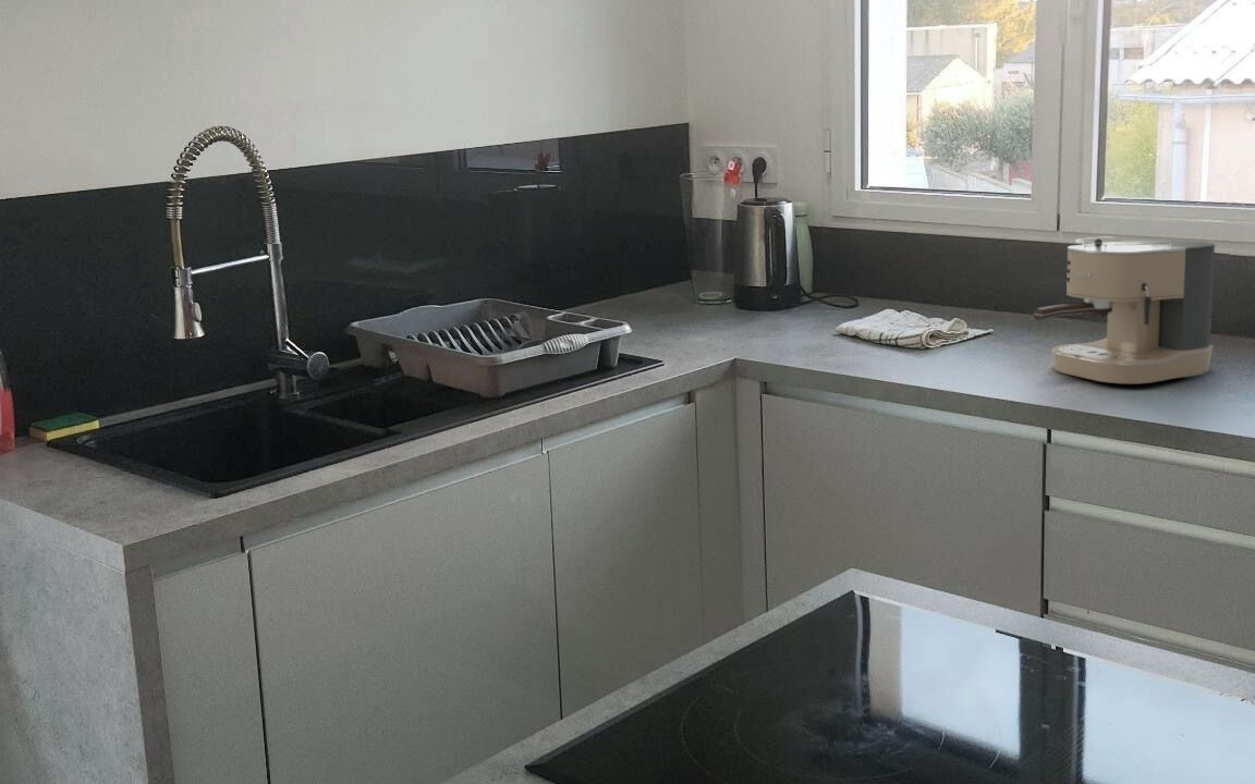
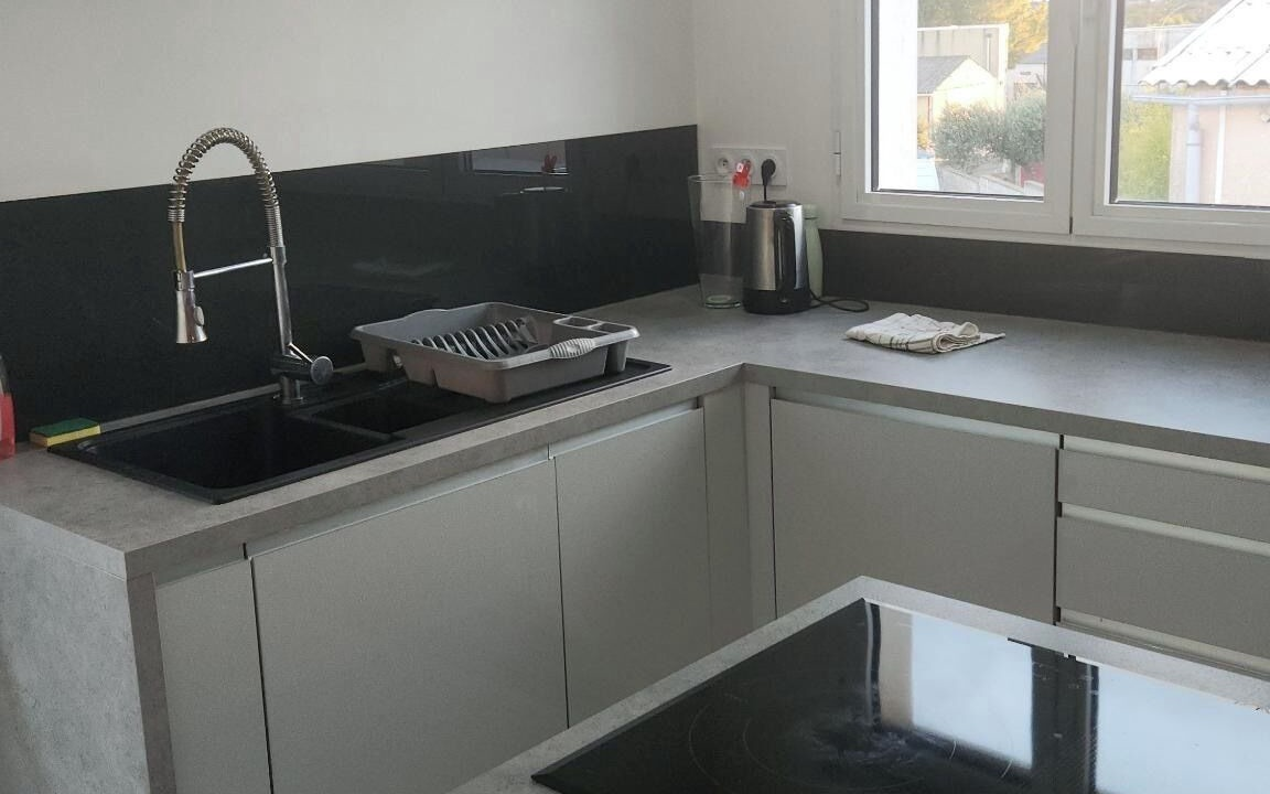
- coffee maker (1119, 305)
